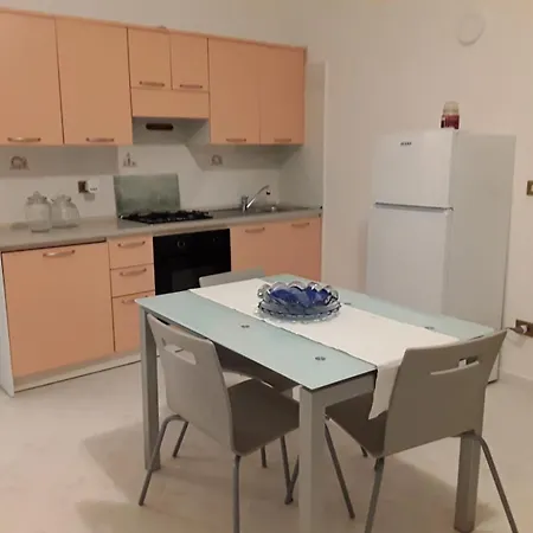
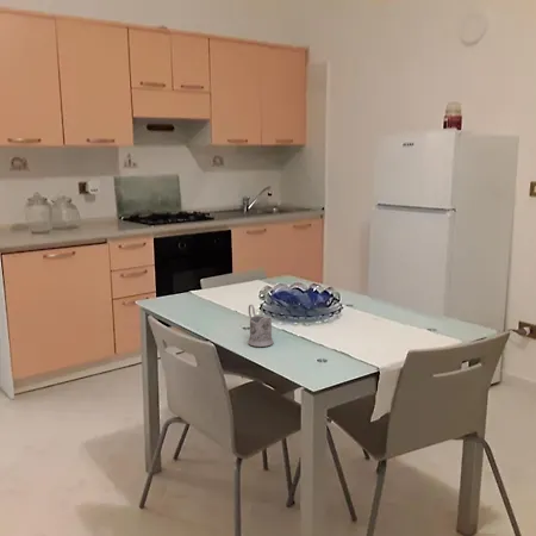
+ tea glass holder (257, 323)
